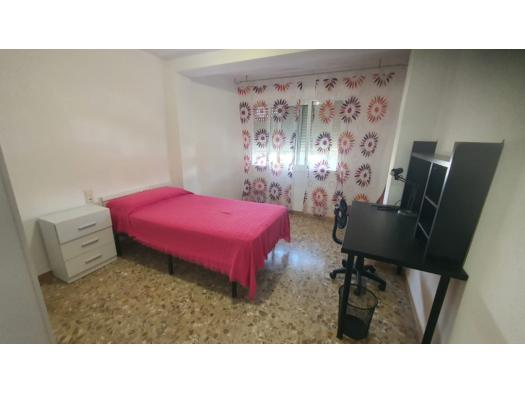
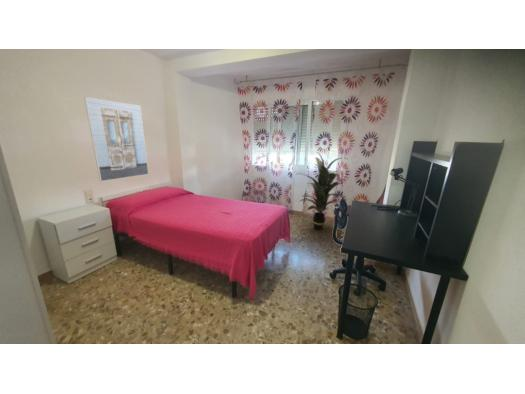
+ indoor plant (319, 191)
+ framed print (121, 141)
